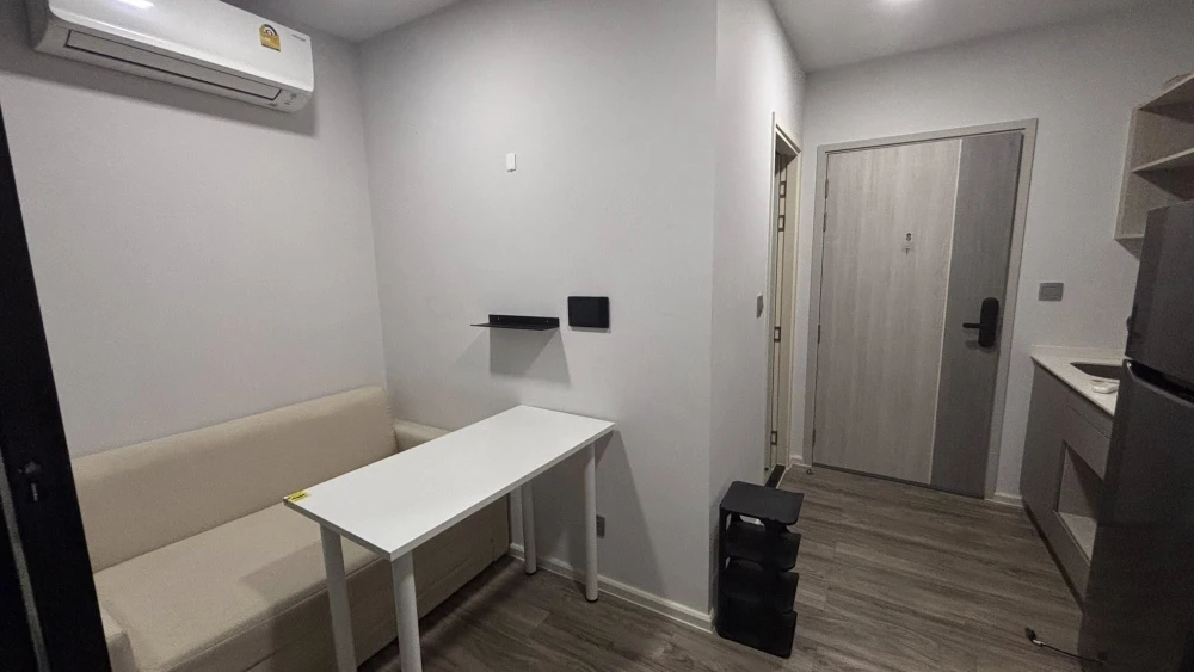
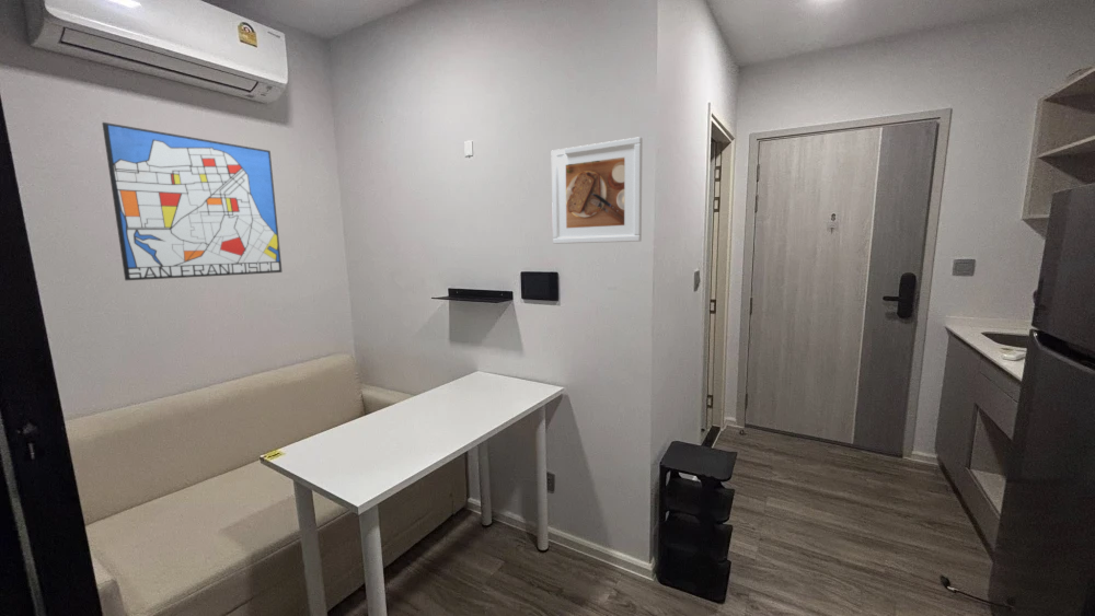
+ wall art (205, 208)
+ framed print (595, 194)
